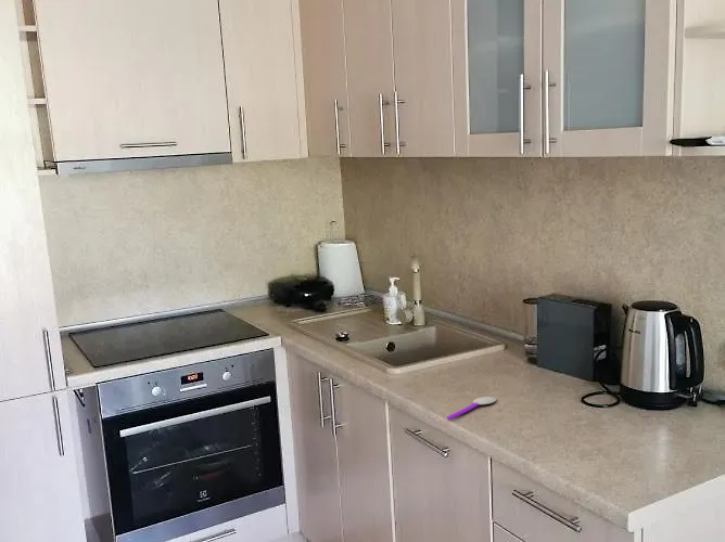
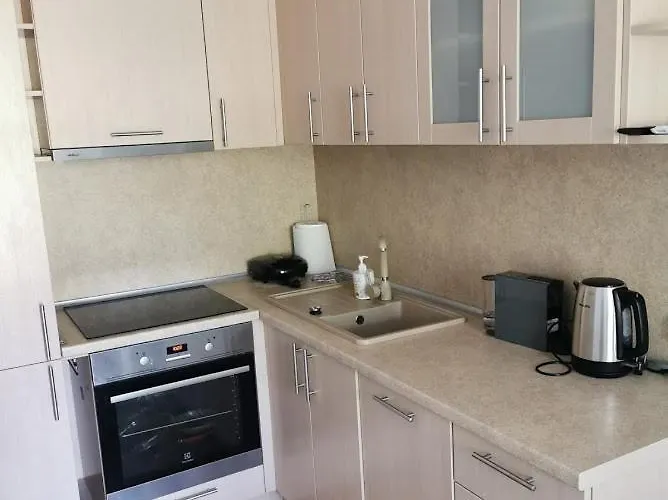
- spoon (471, 406)
